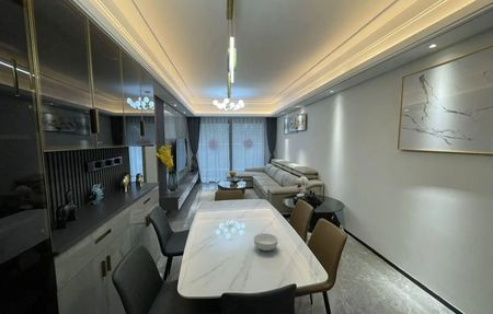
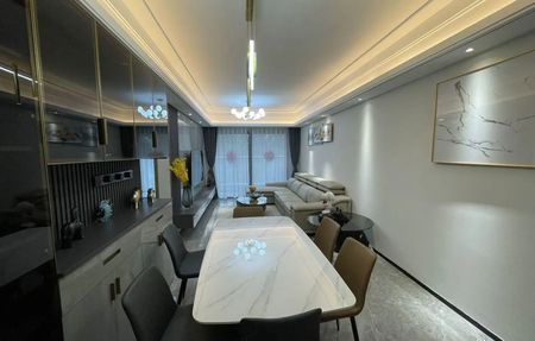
- cereal bowl (265, 243)
